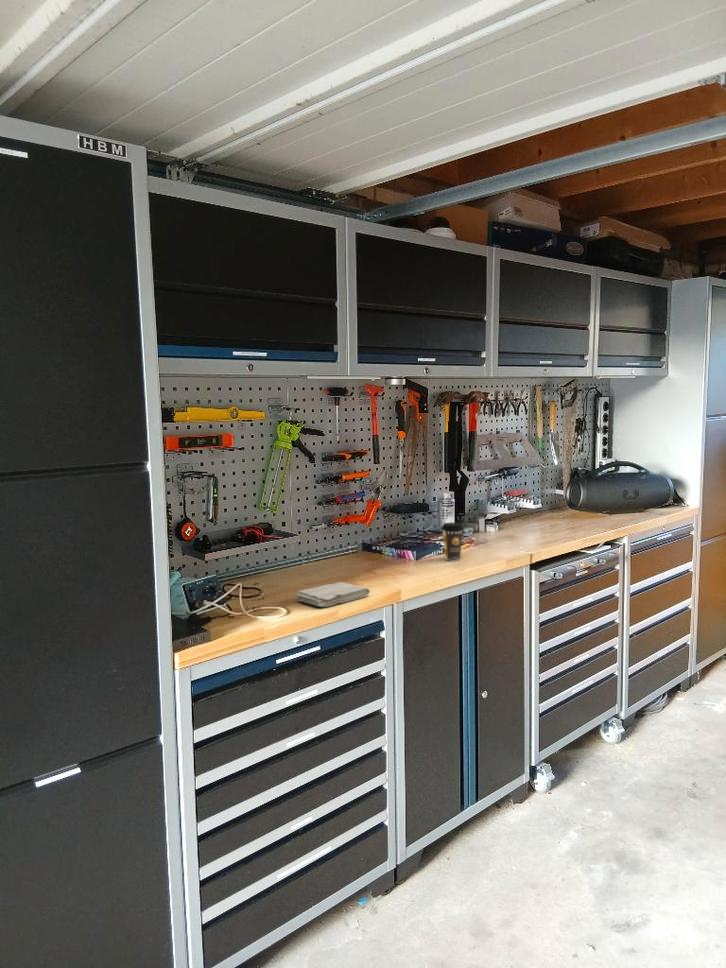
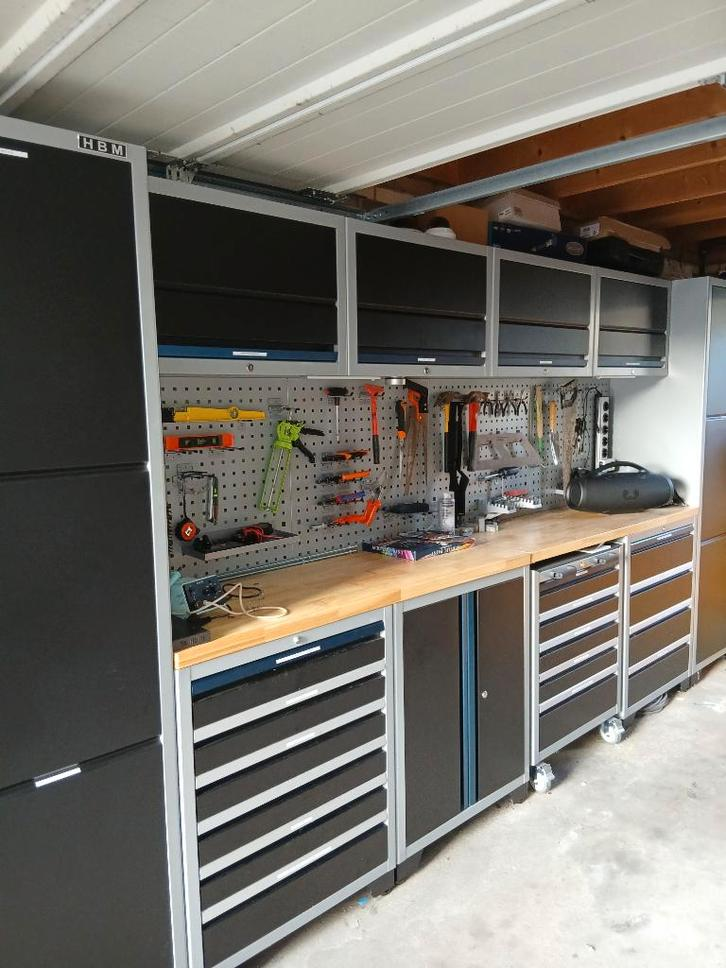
- washcloth (332, 593)
- coffee cup (452, 541)
